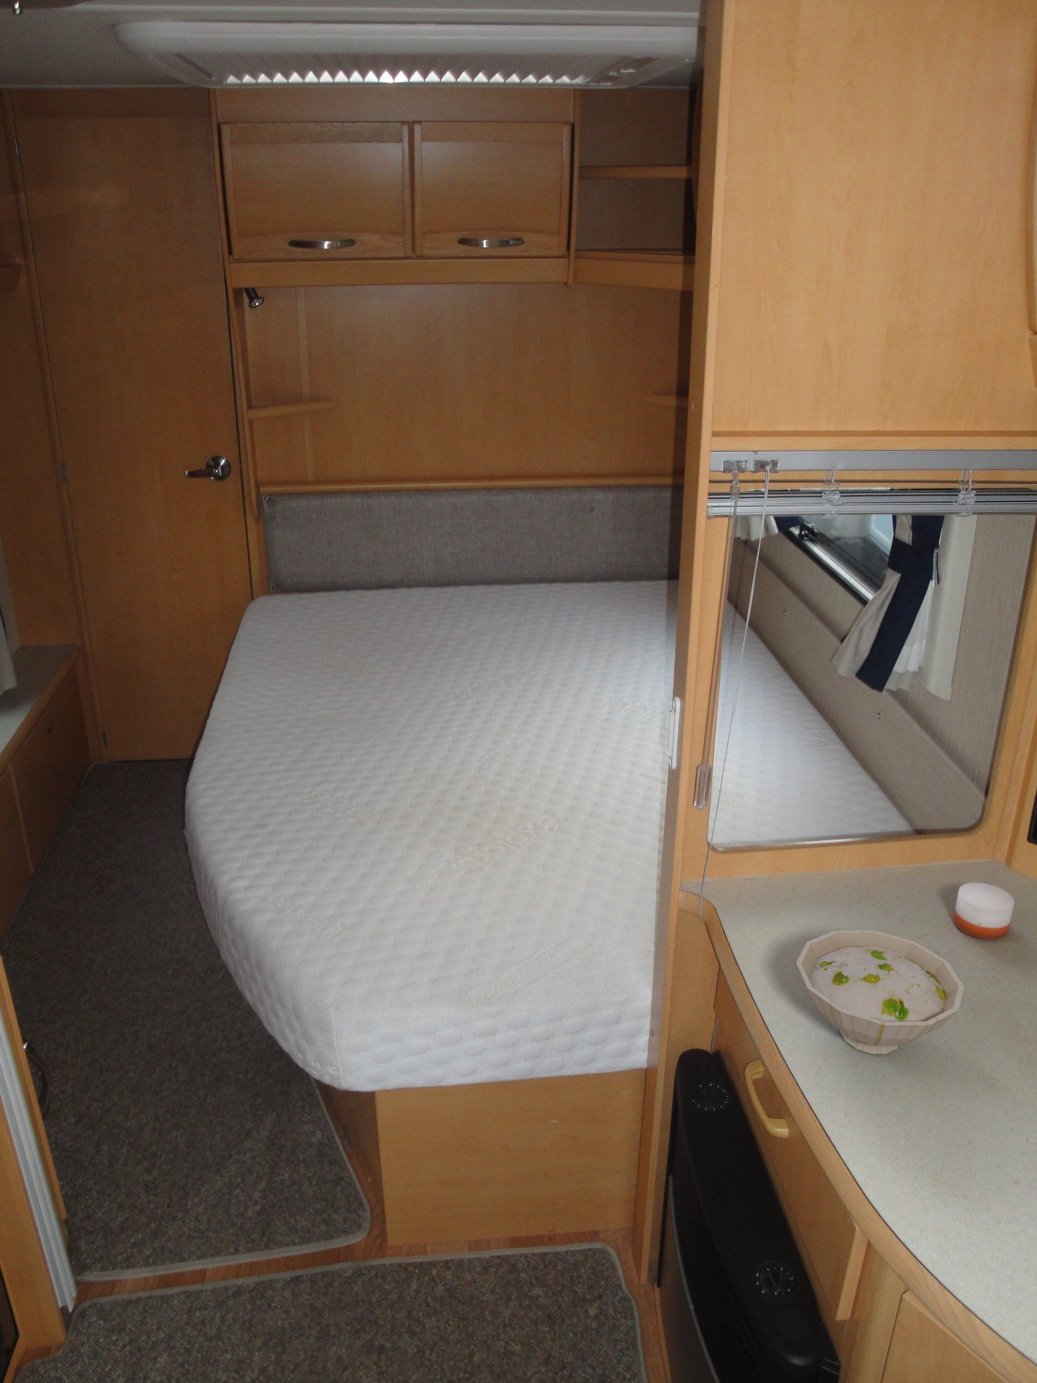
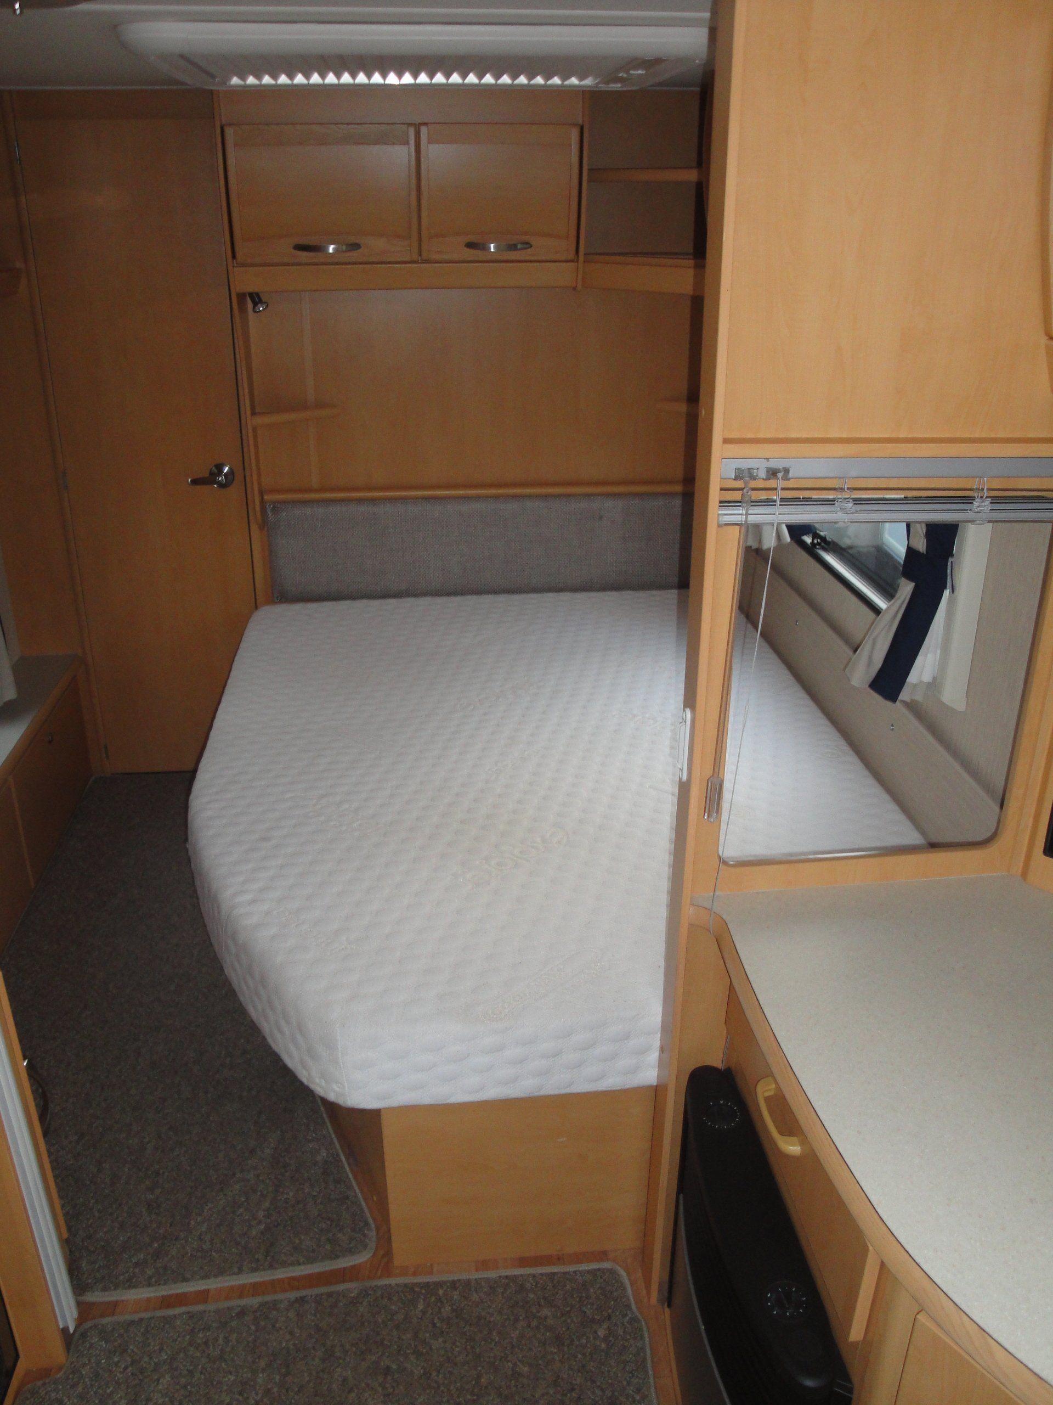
- bowl (875, 1001)
- candle (986, 894)
